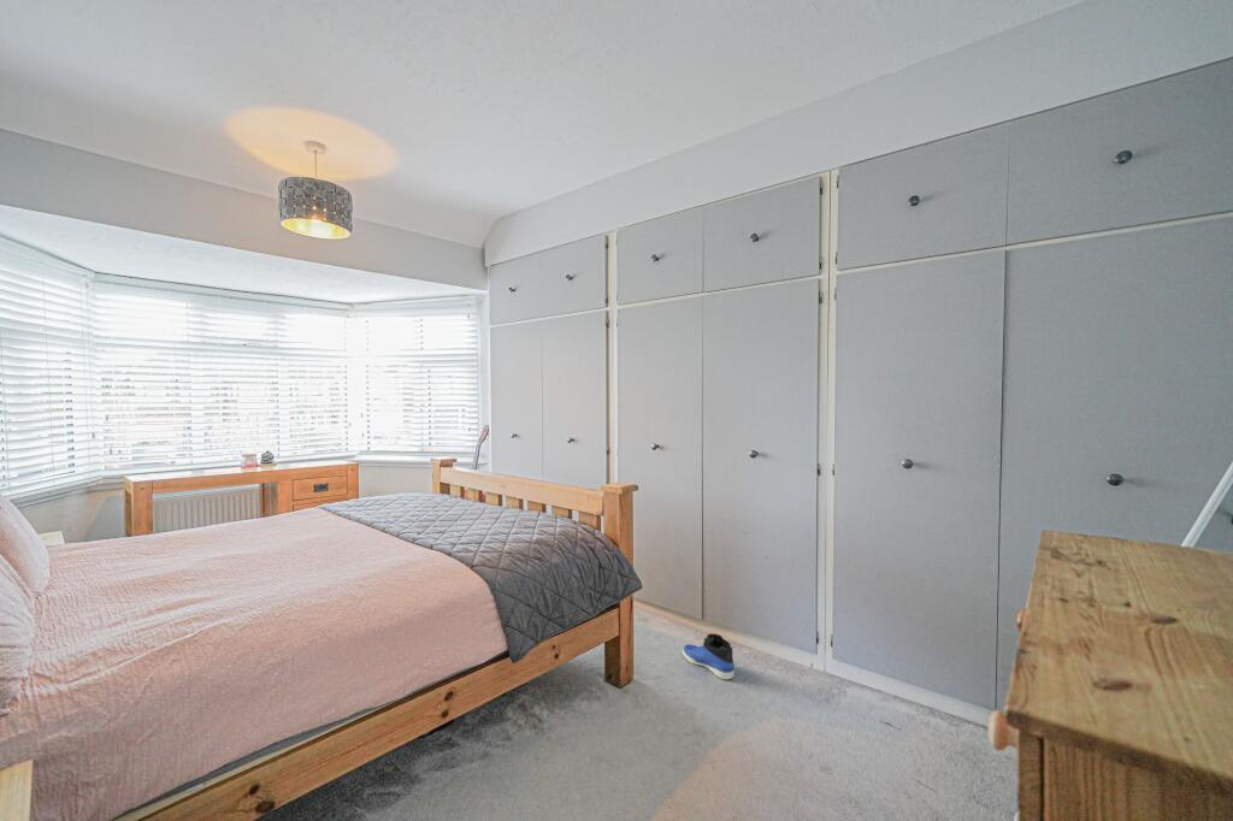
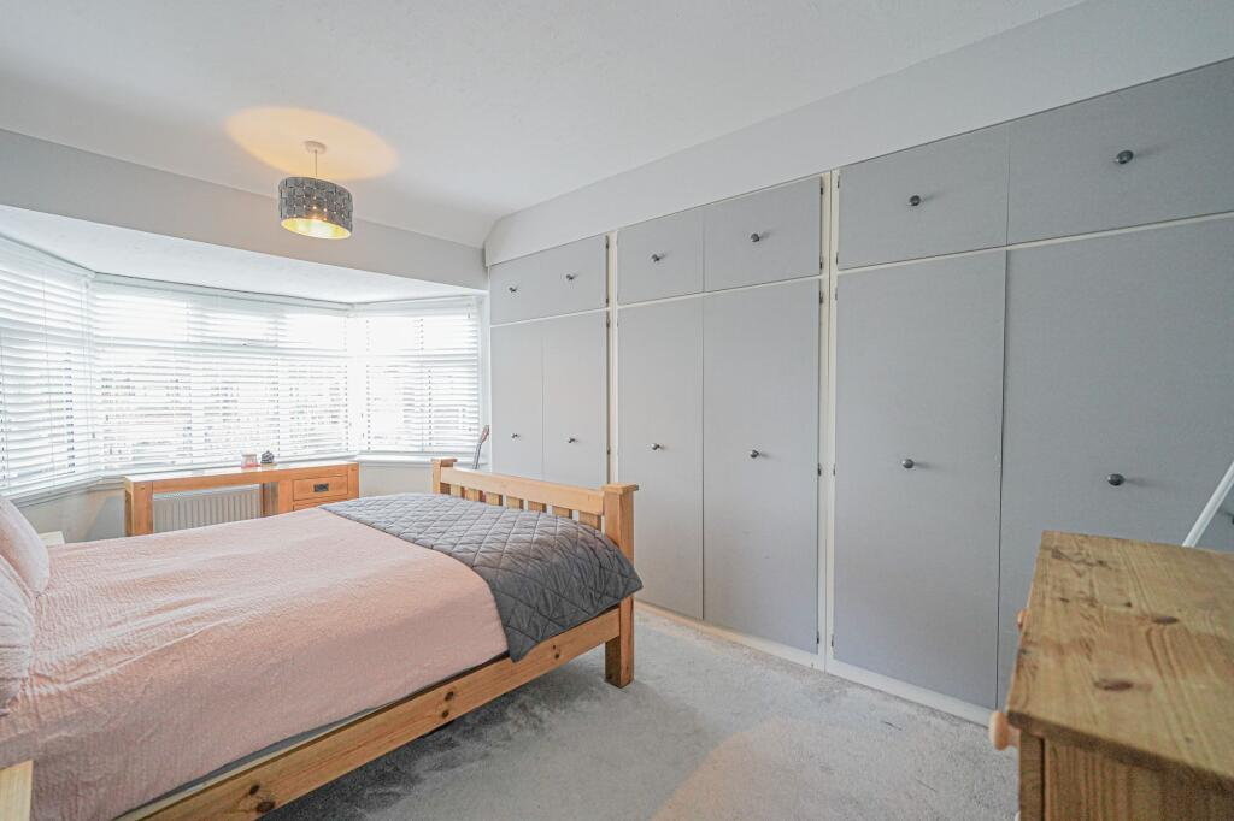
- sneaker (707, 648)
